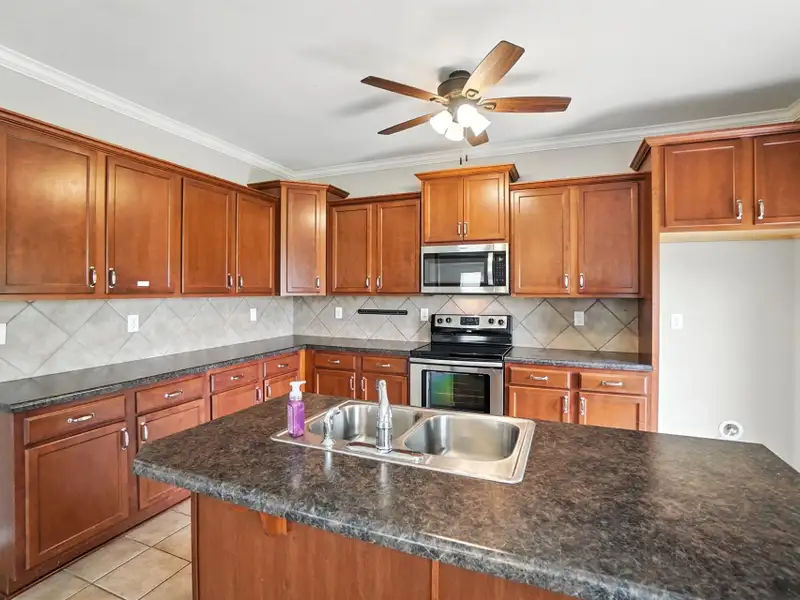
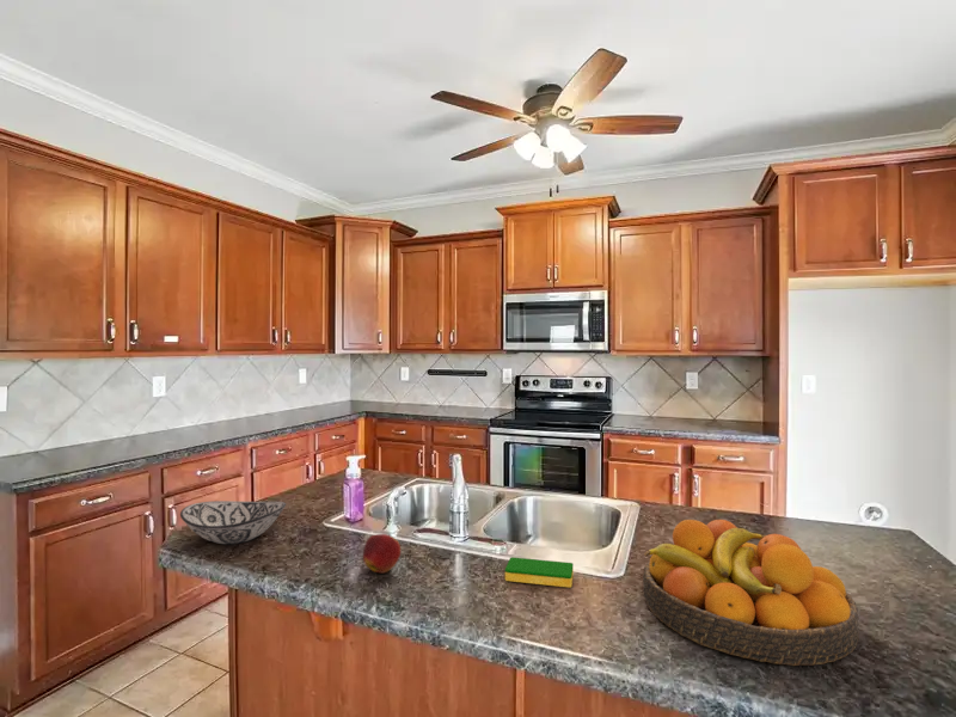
+ dish sponge (539, 571)
+ apple (381, 552)
+ fruit bowl (741, 569)
+ decorative bowl (234, 522)
